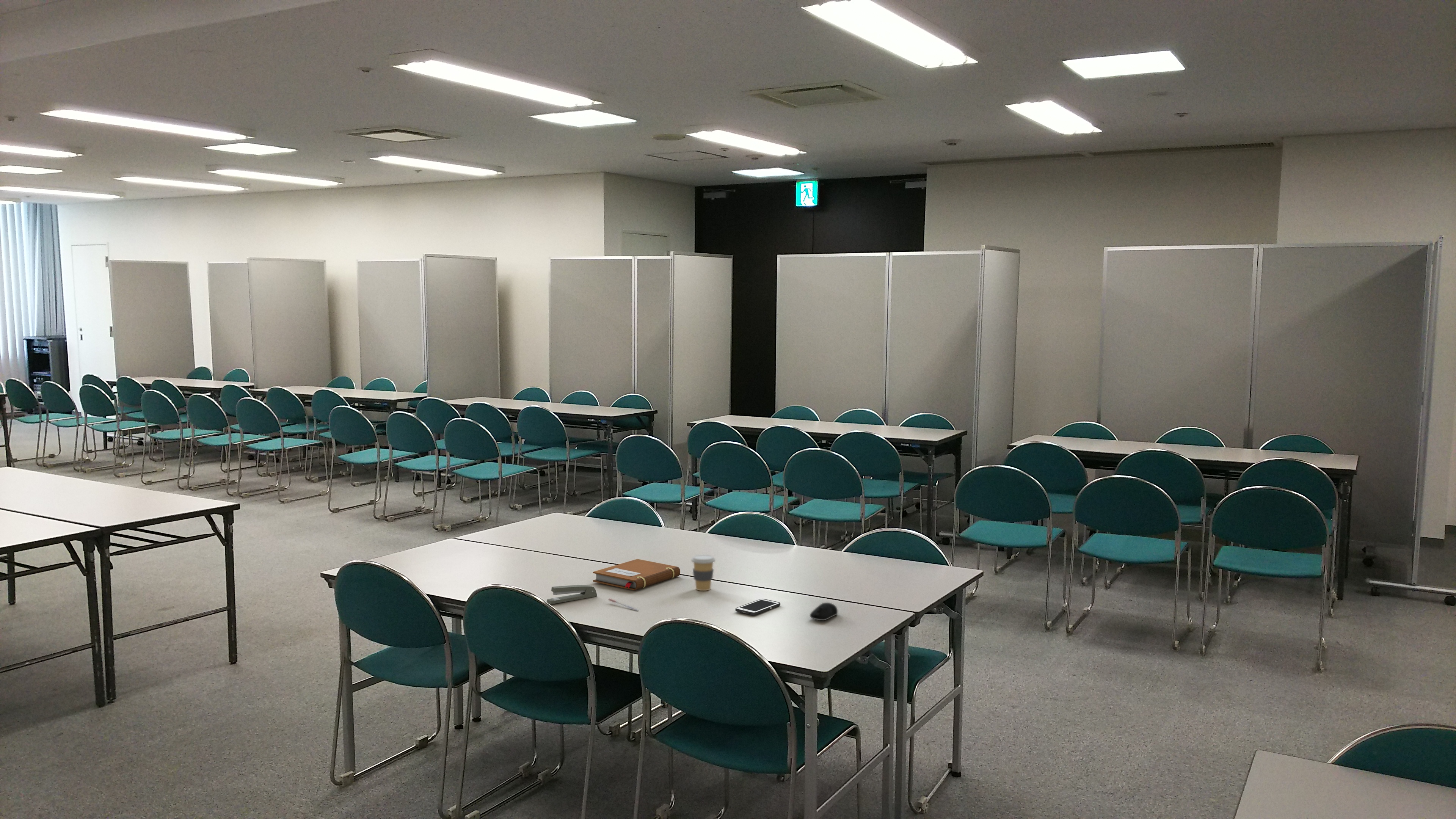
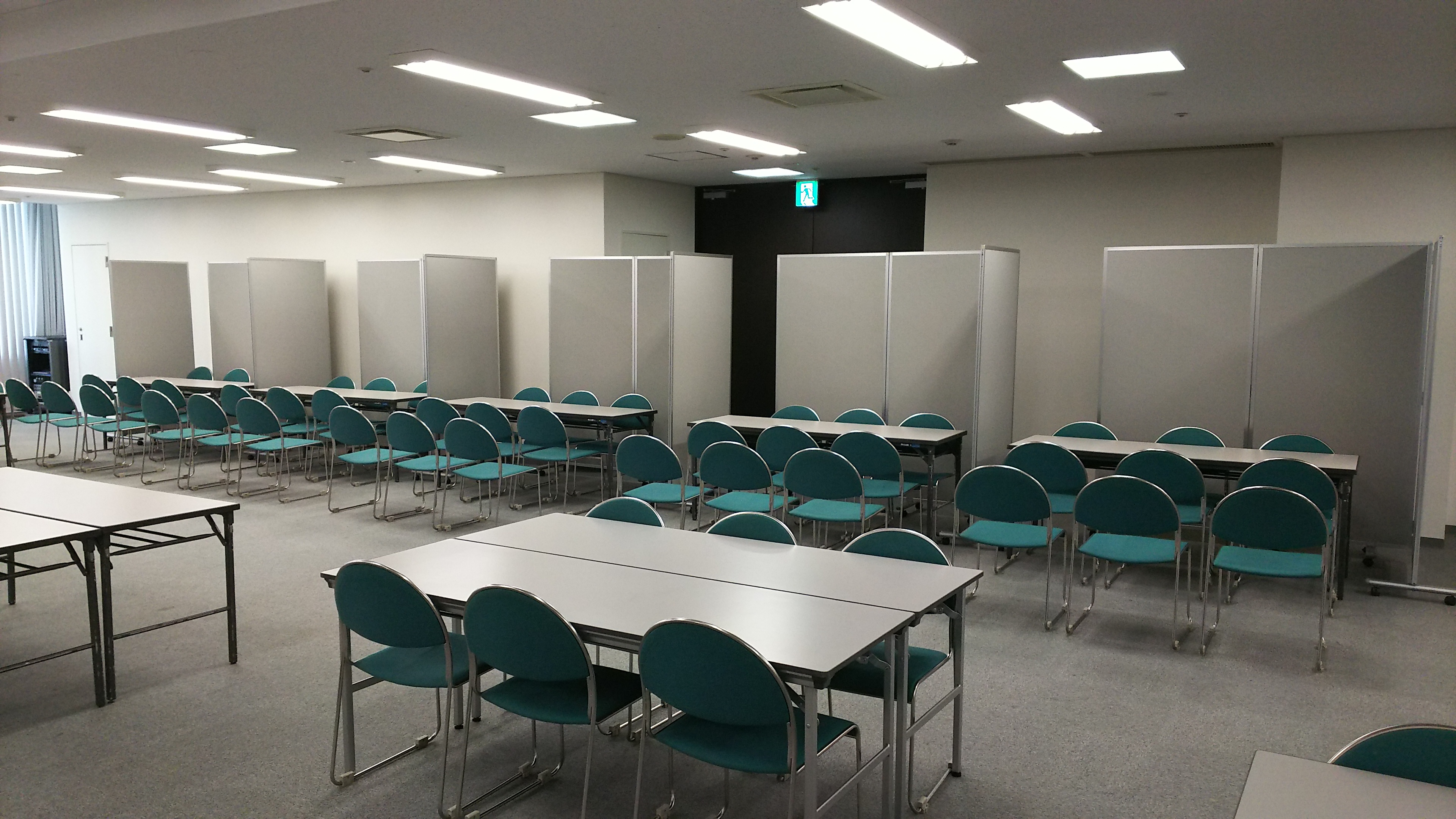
- cell phone (758, 607)
- notebook (636, 574)
- coffee cup (703, 573)
- computer mouse (824, 610)
- pen (623, 604)
- stapler (572, 592)
